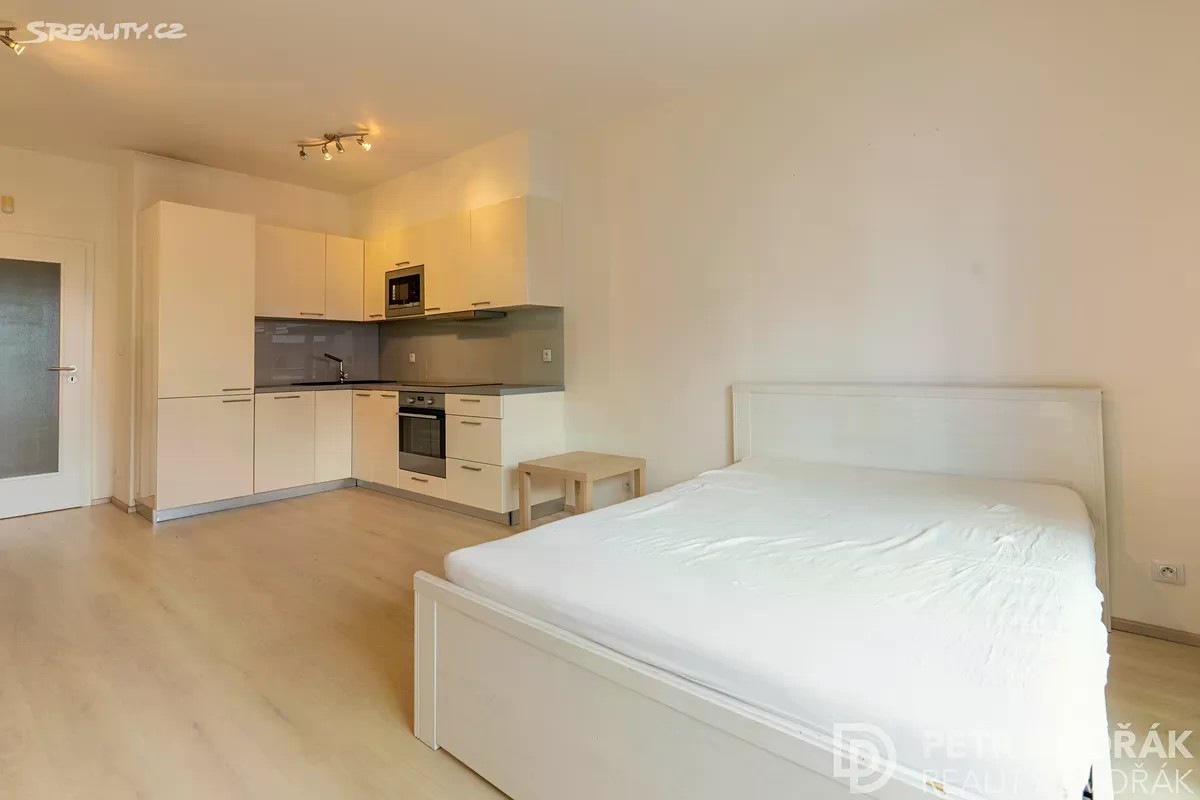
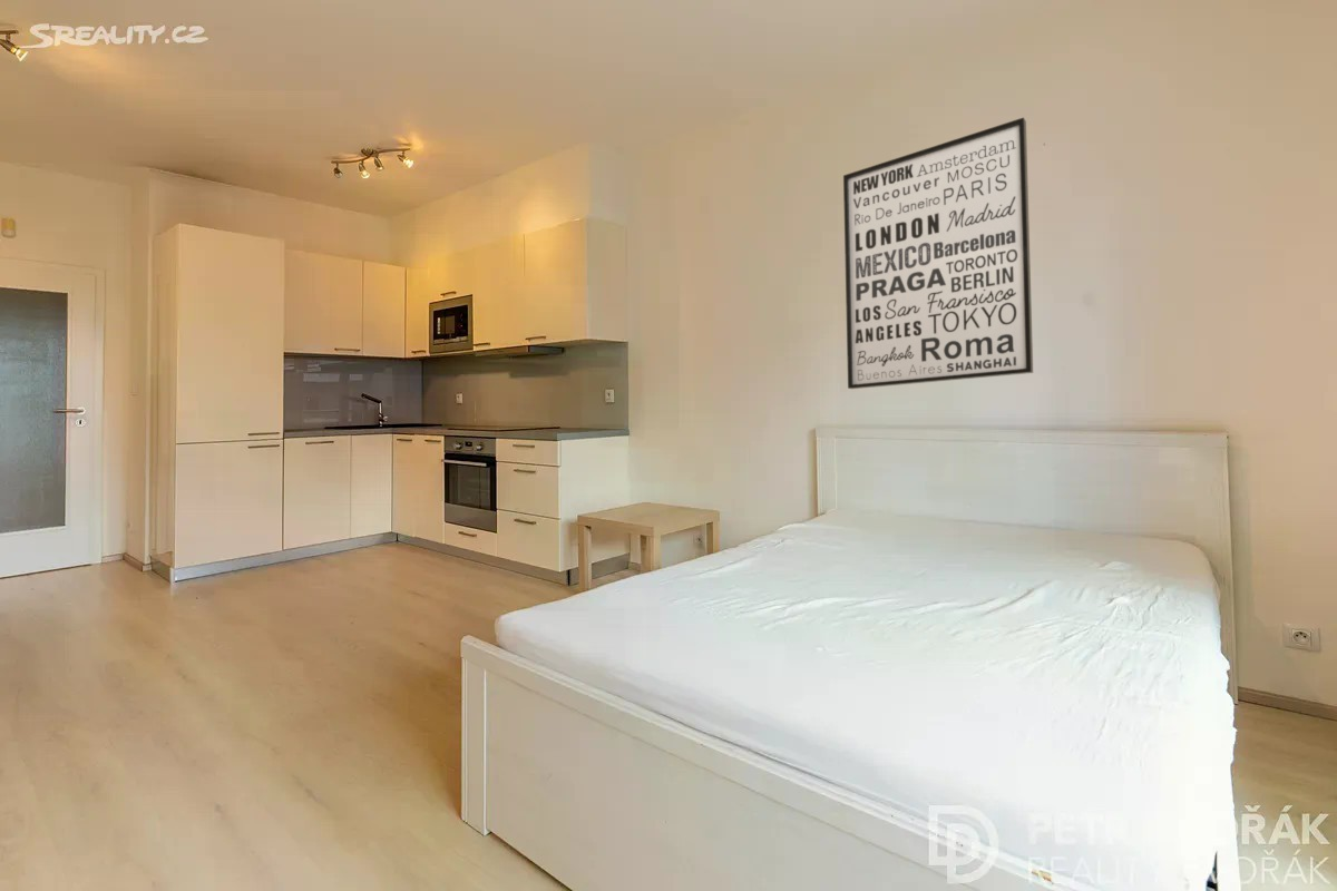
+ wall art (929, 265)
